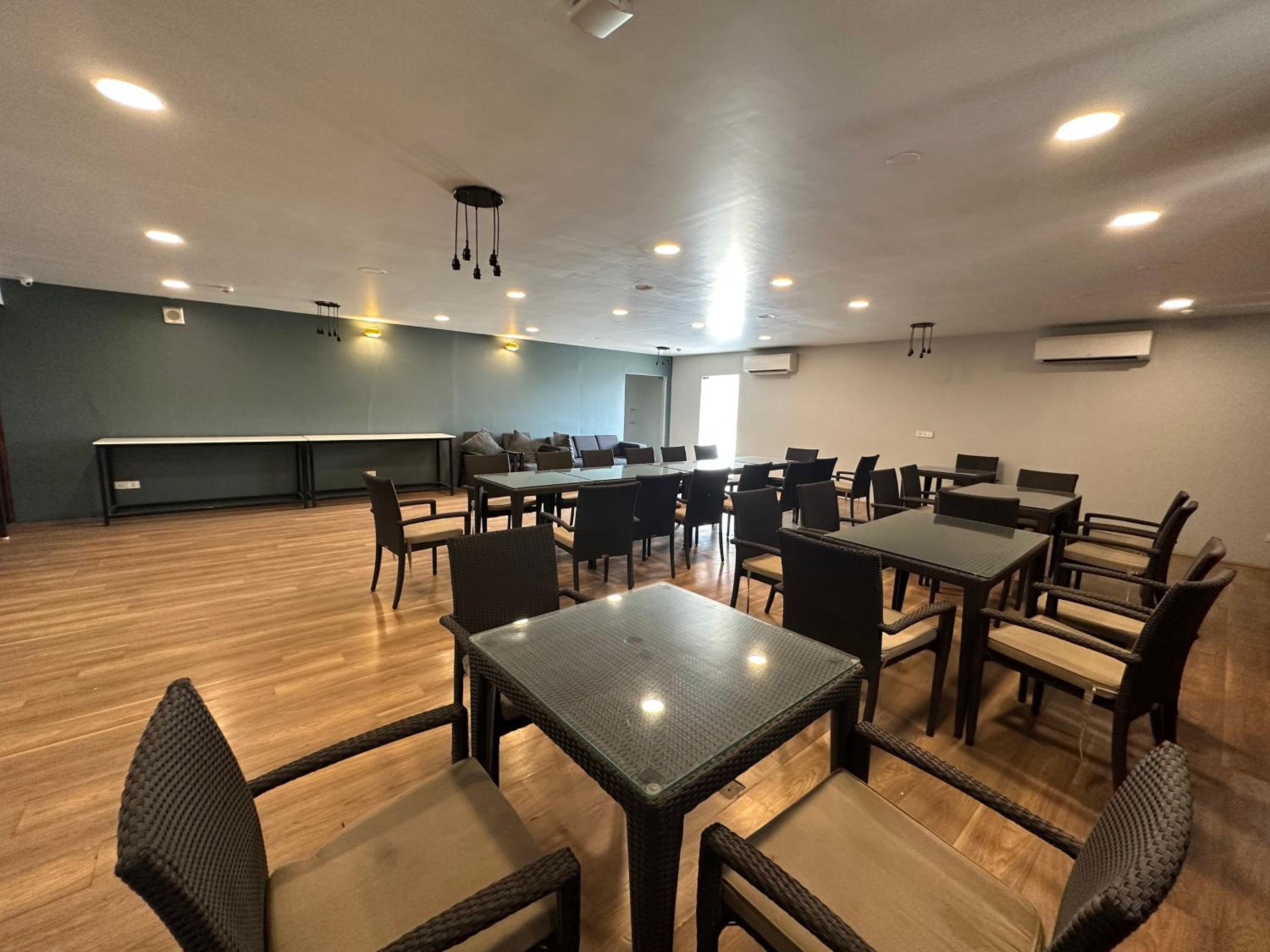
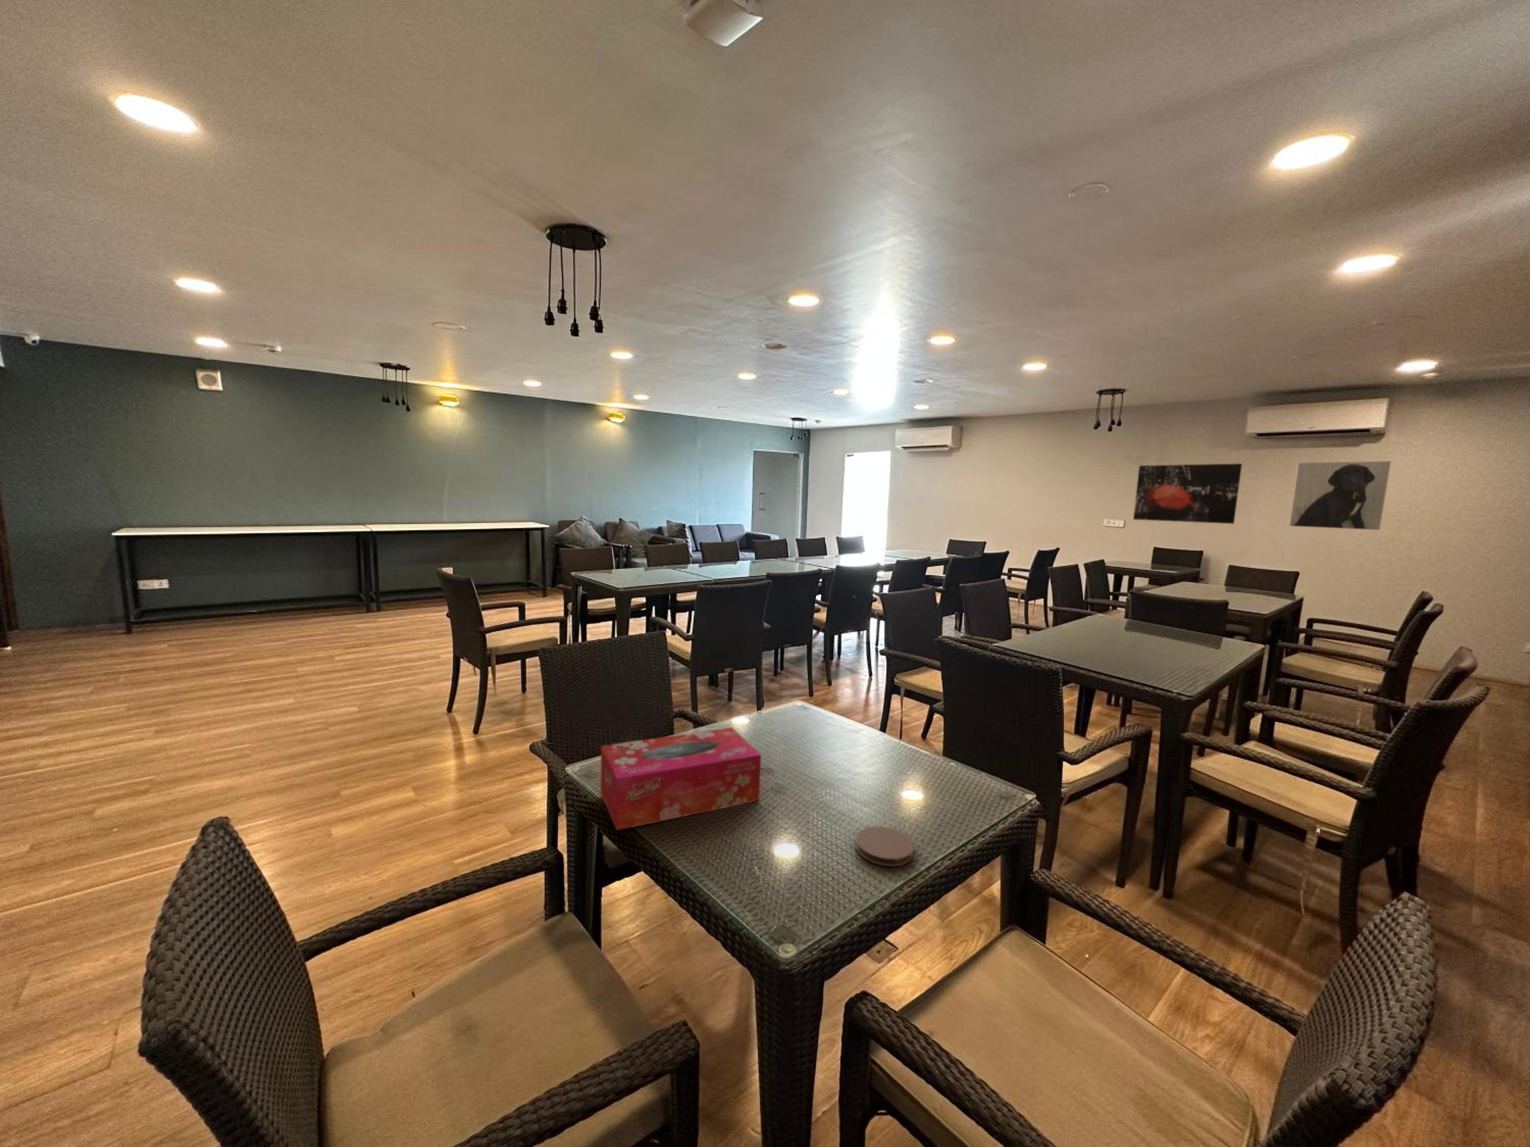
+ tissue box (679, 774)
+ wall art (1184, 493)
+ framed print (1337, 495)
+ coaster (884, 846)
